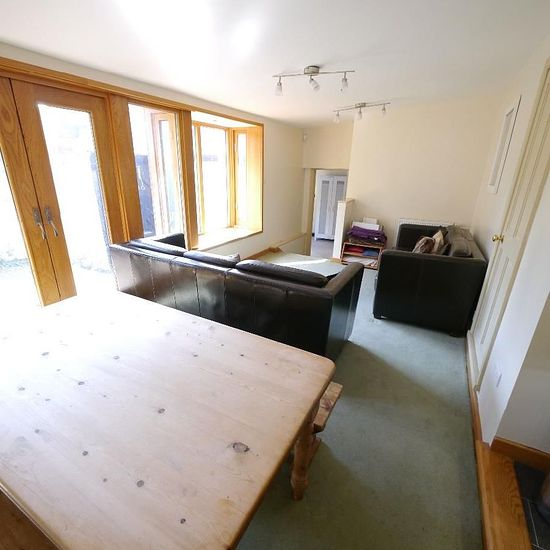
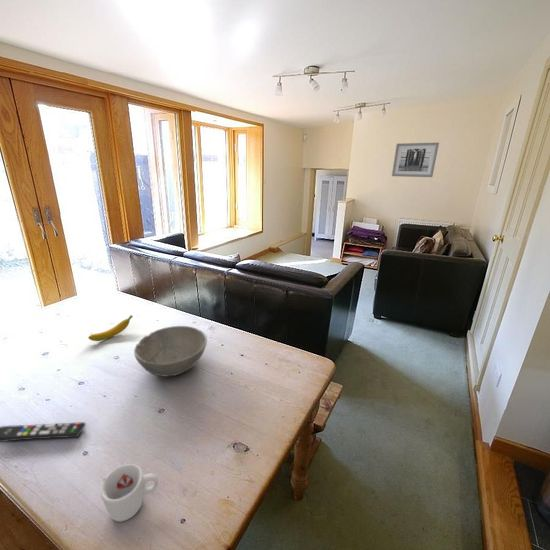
+ wall art (414, 160)
+ banana (112, 329)
+ cup (131, 491)
+ remote control (37, 432)
+ bowl (173, 355)
